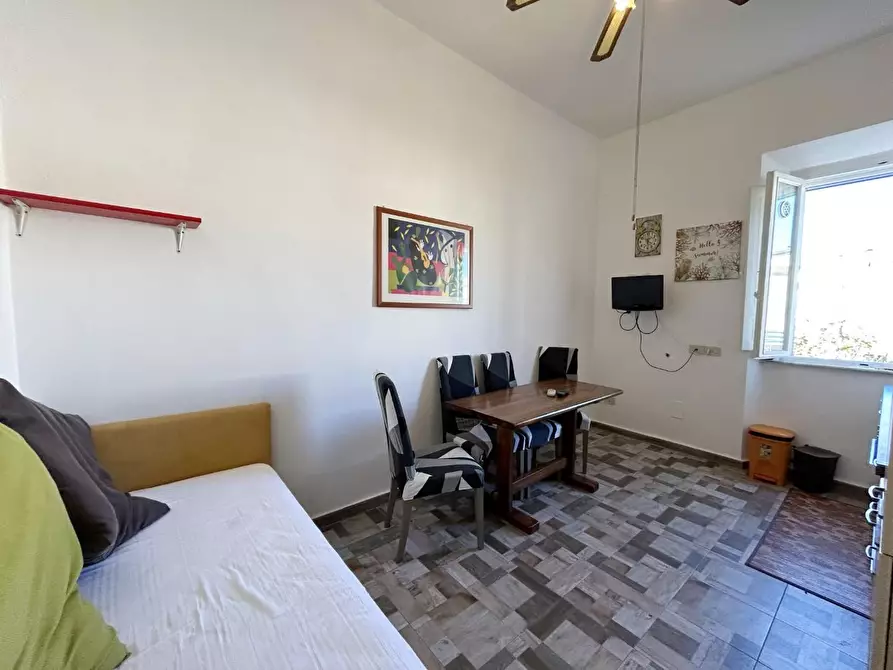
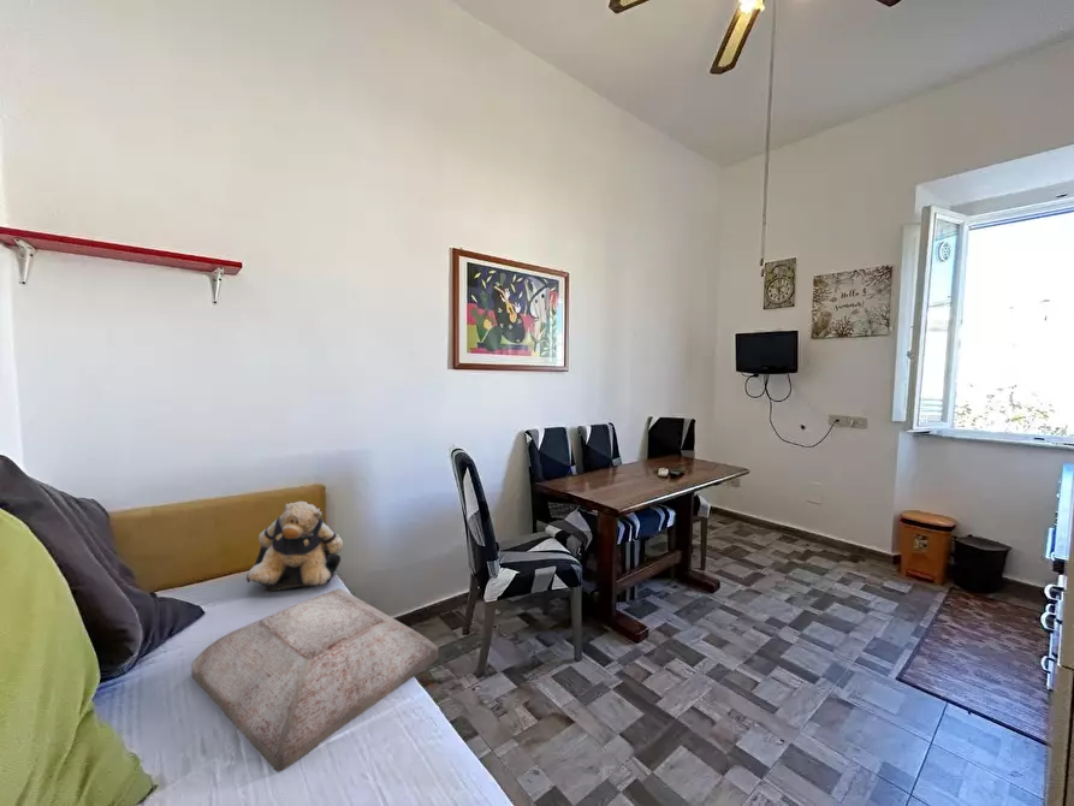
+ cushion (320, 642)
+ teddy bear (295, 537)
